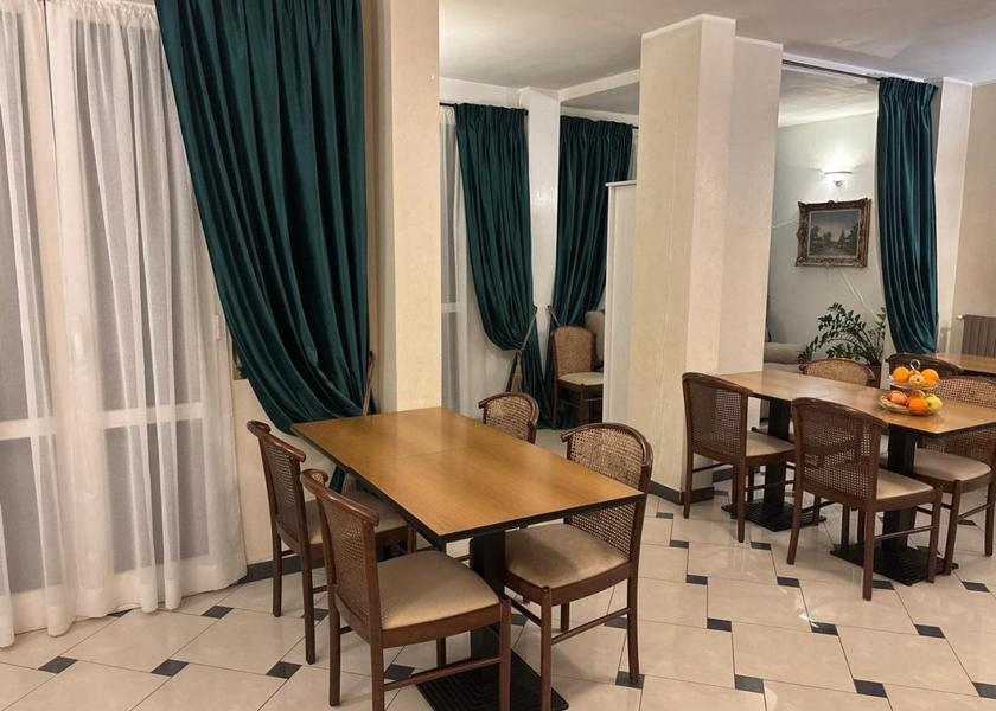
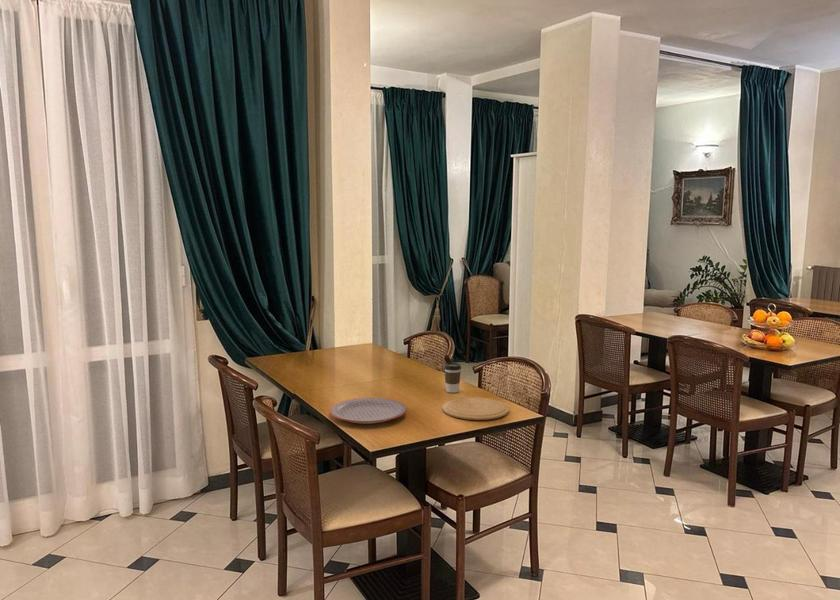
+ plate (475, 407)
+ coffee cup (452, 377)
+ plate (368, 411)
